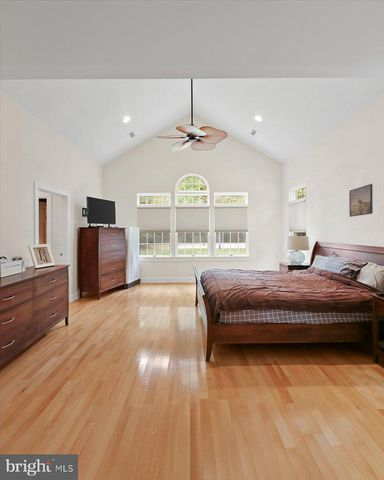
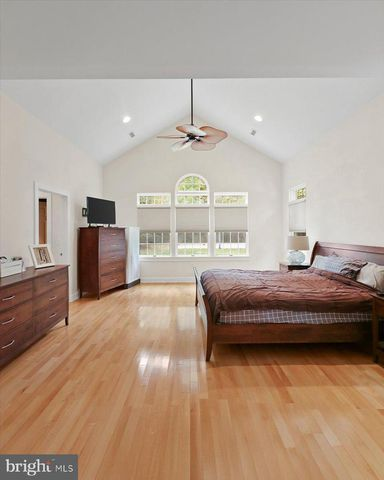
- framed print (360, 201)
